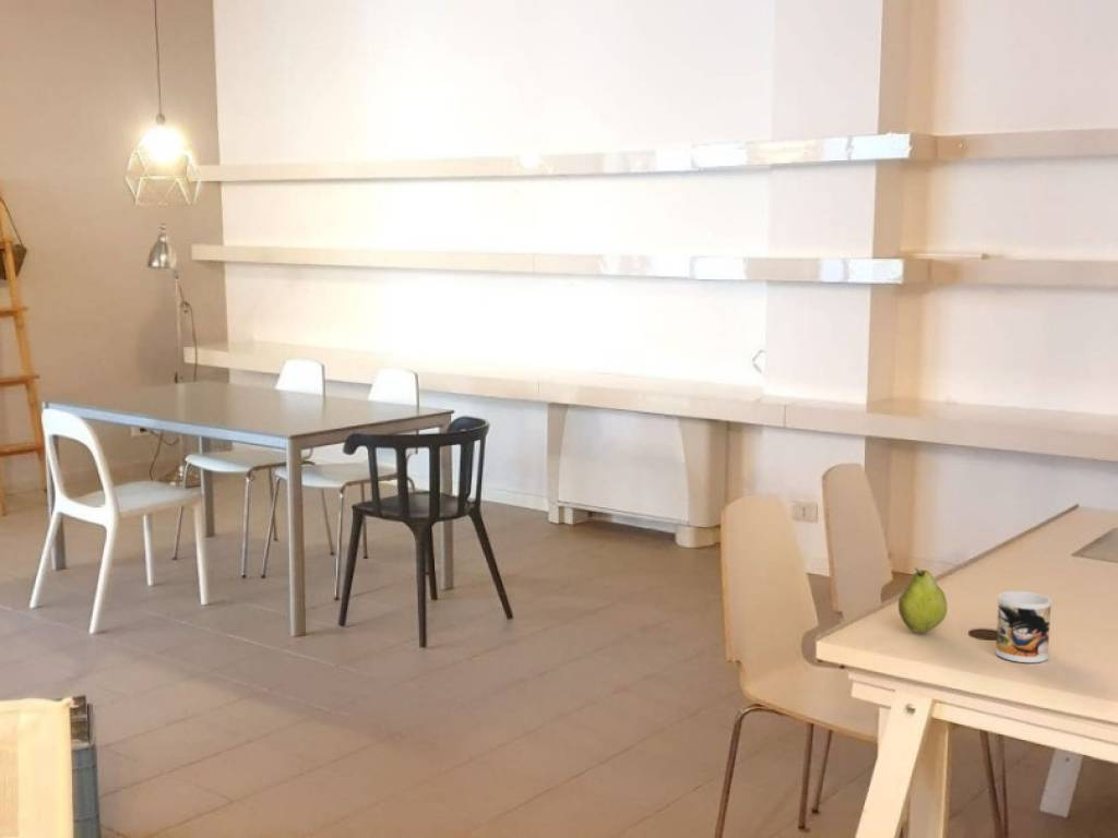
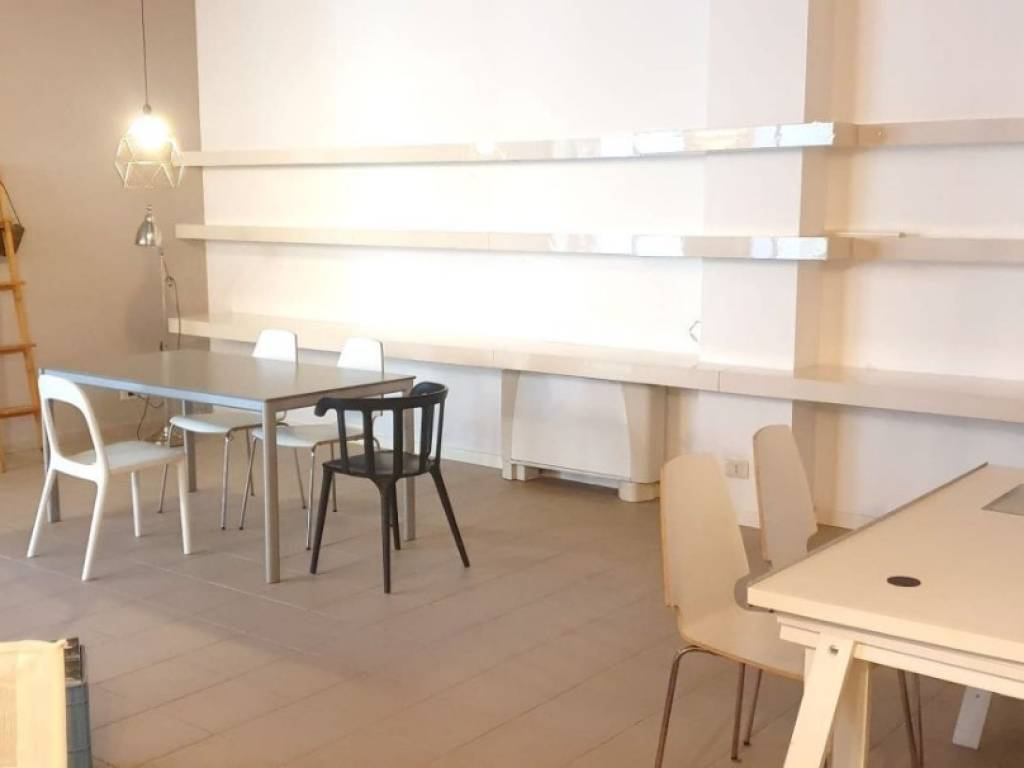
- mug (1023, 623)
- fruit (921, 599)
